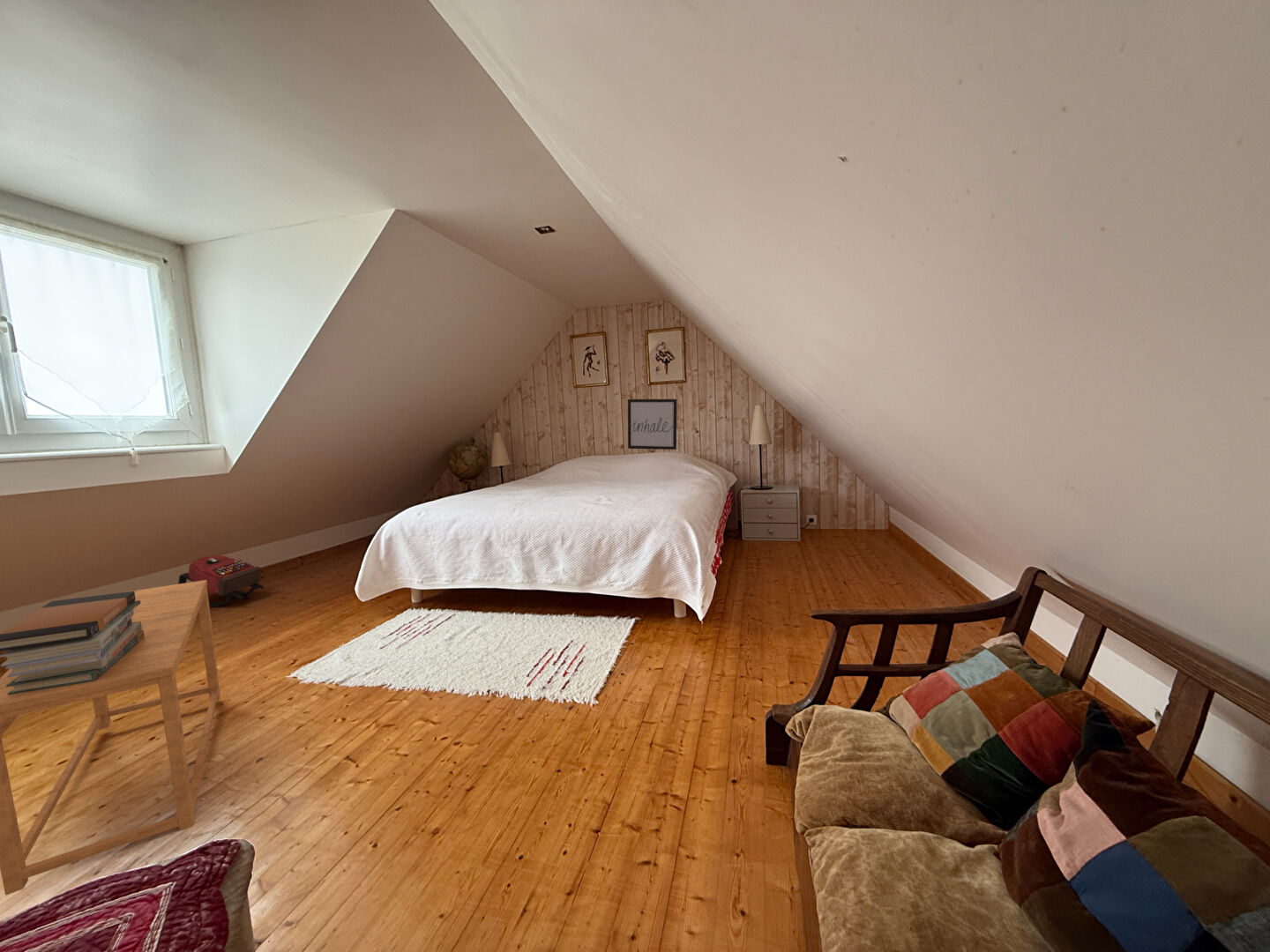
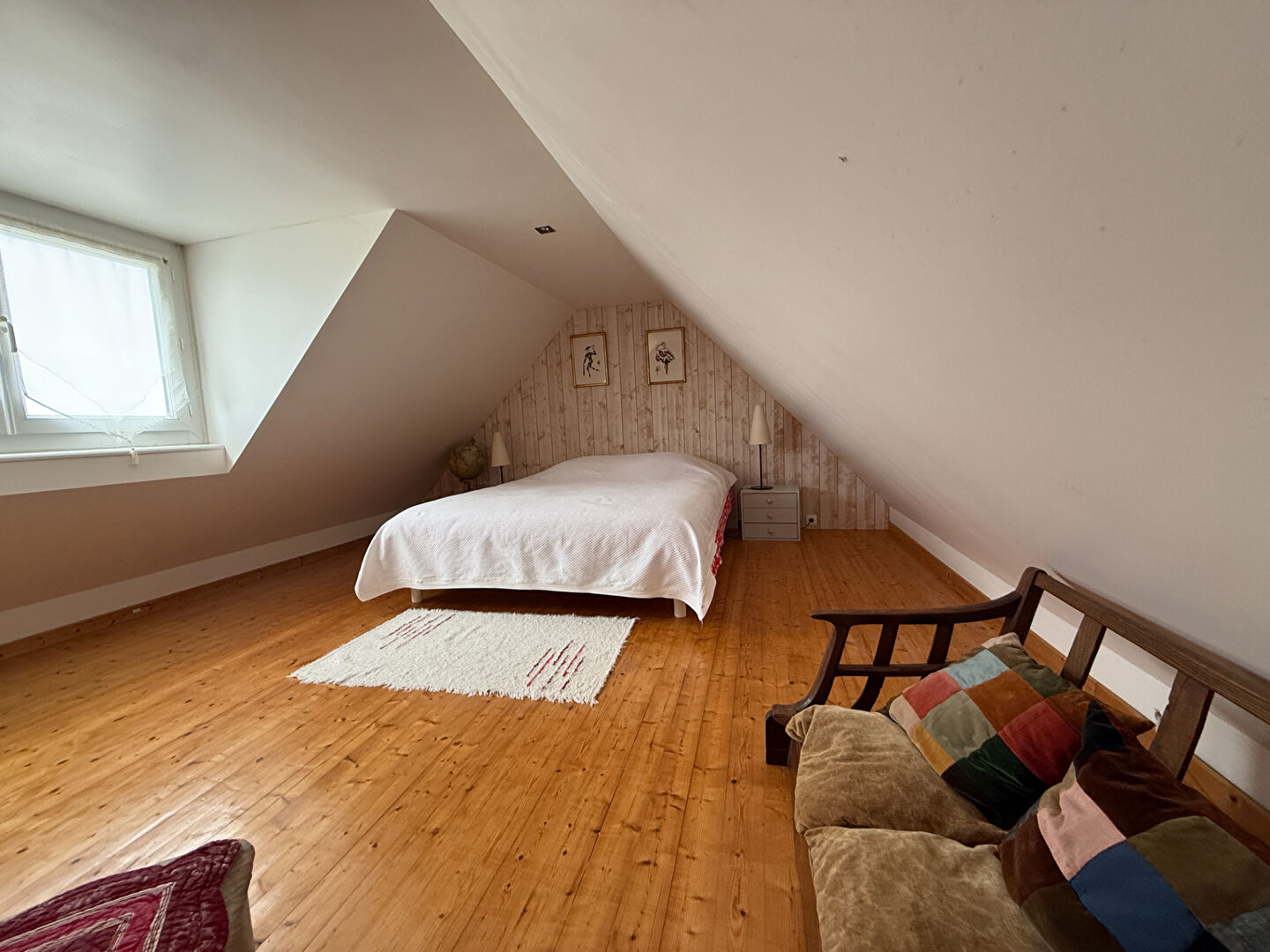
- wall art (652, 424)
- backpack (223, 580)
- side table (130, 704)
- book stack (75, 638)
